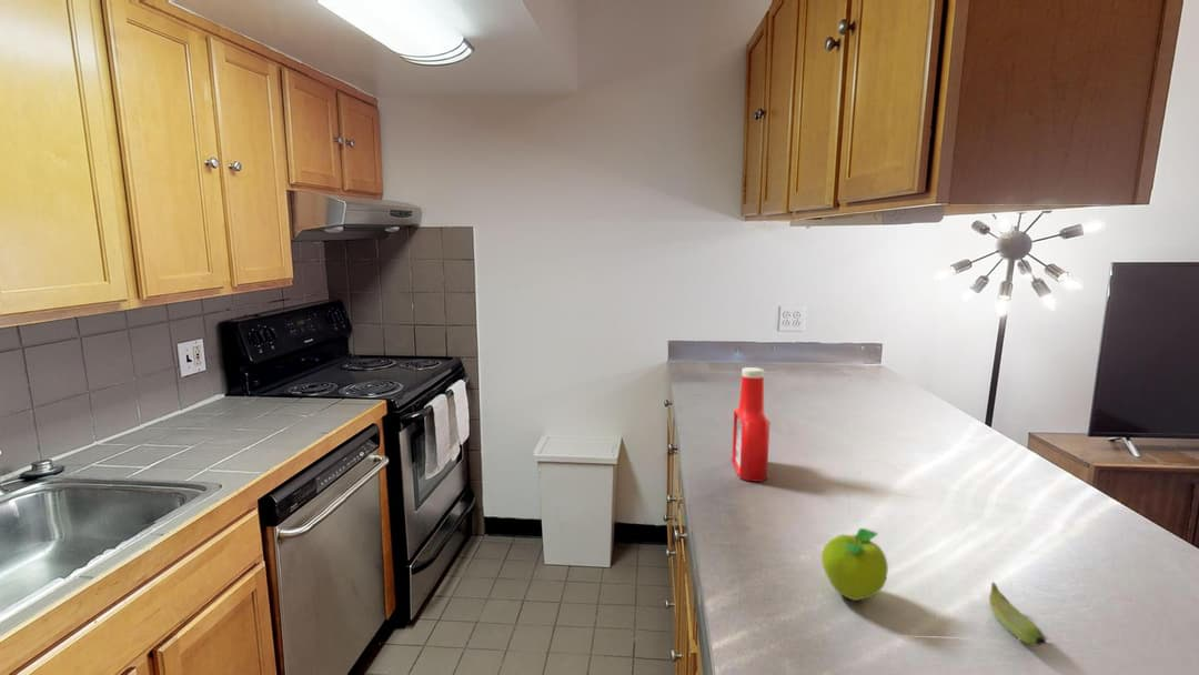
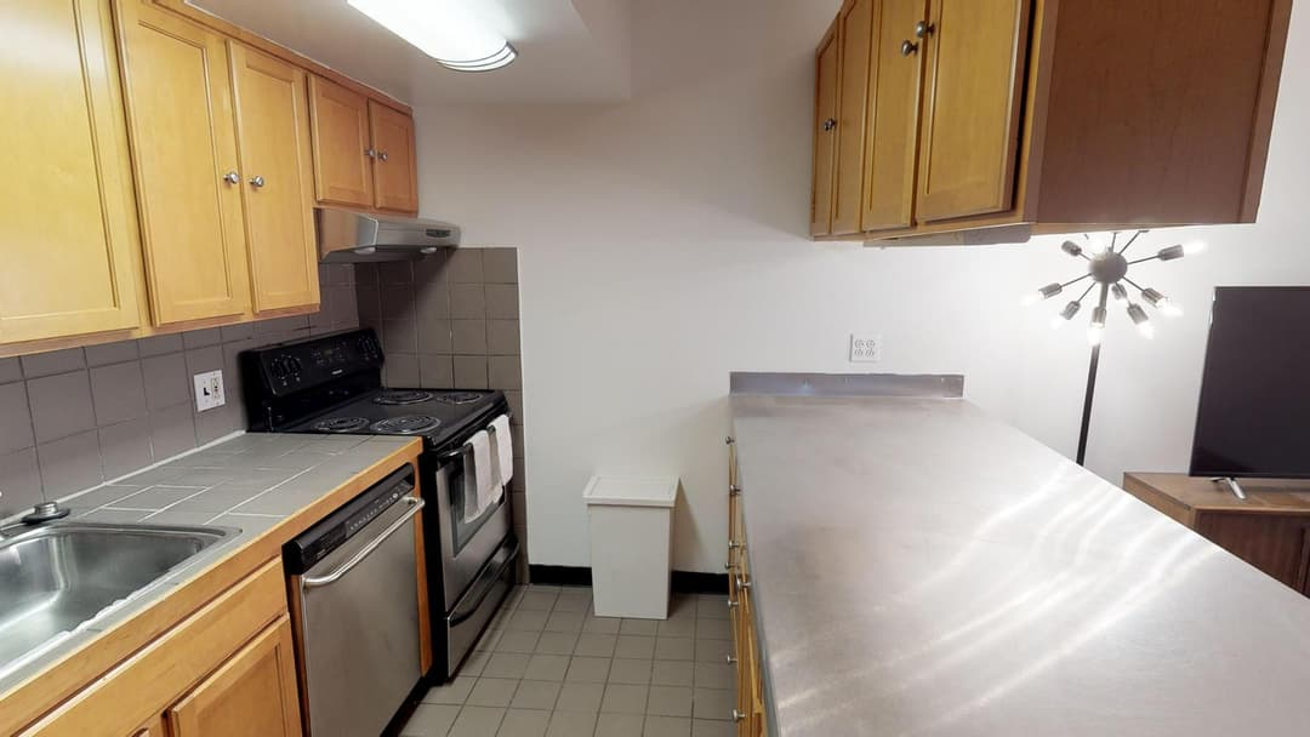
- banana (1017, 621)
- soap bottle (750, 420)
- fruit (854, 564)
